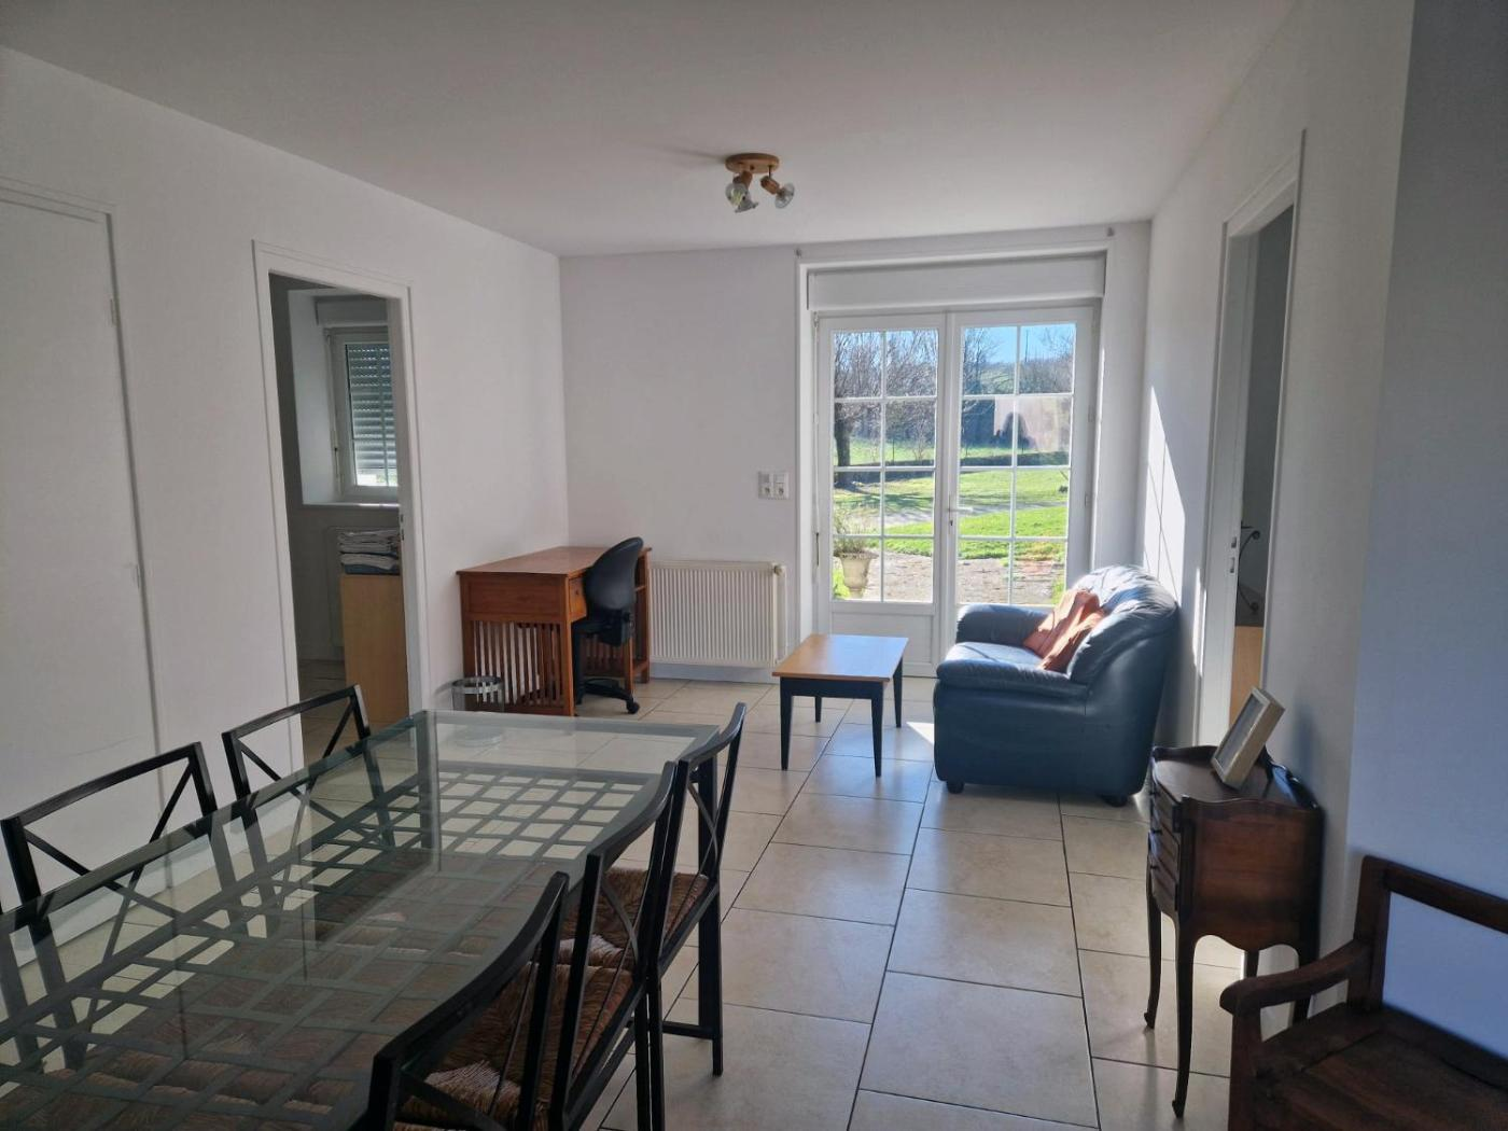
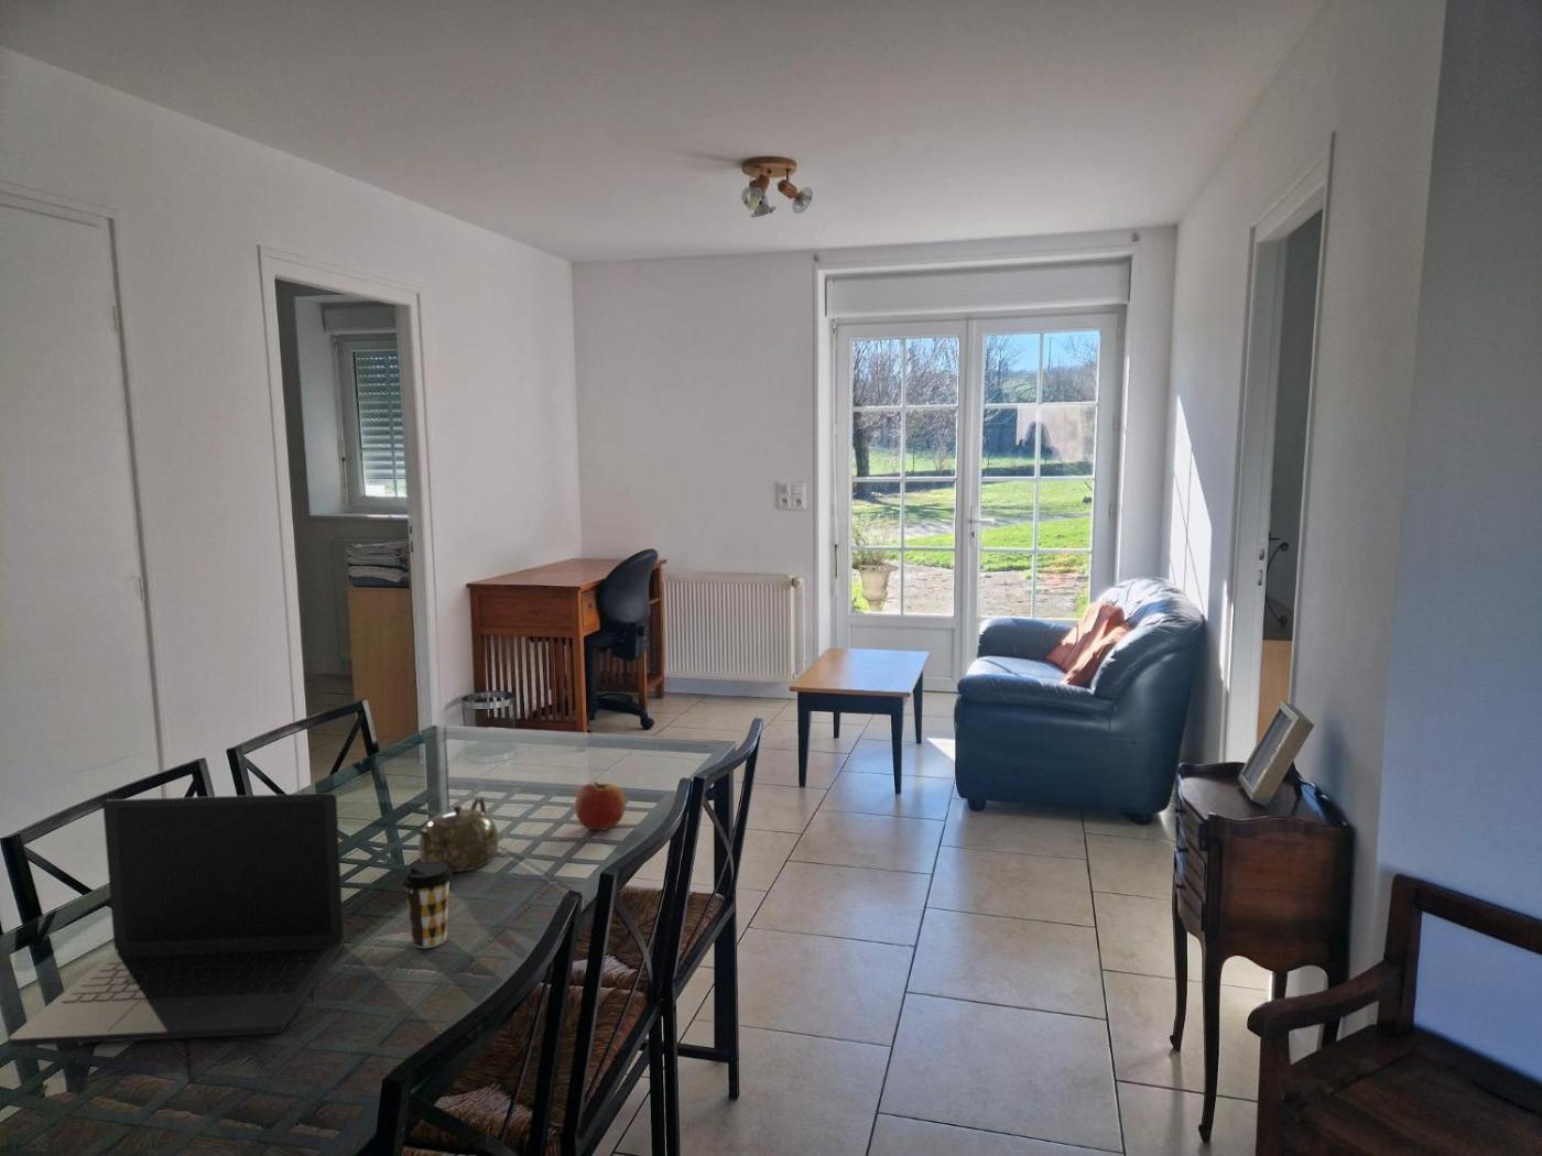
+ fruit (600, 803)
+ coffee cup (429, 903)
+ laptop (186, 908)
+ teapot (455, 833)
